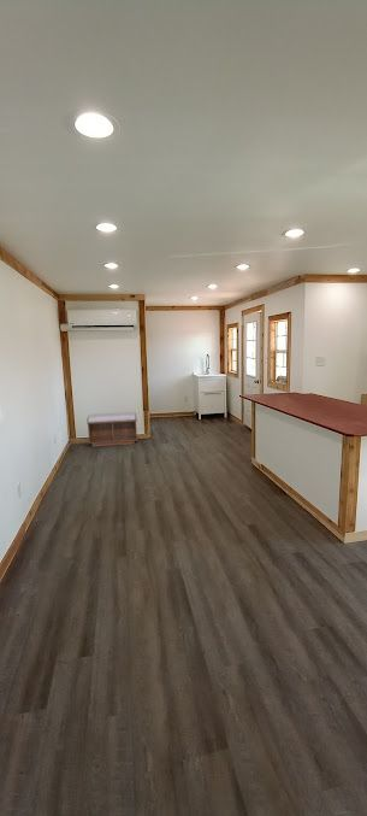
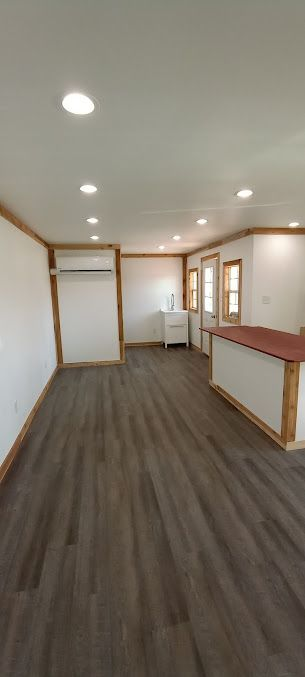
- bench (112, 428)
